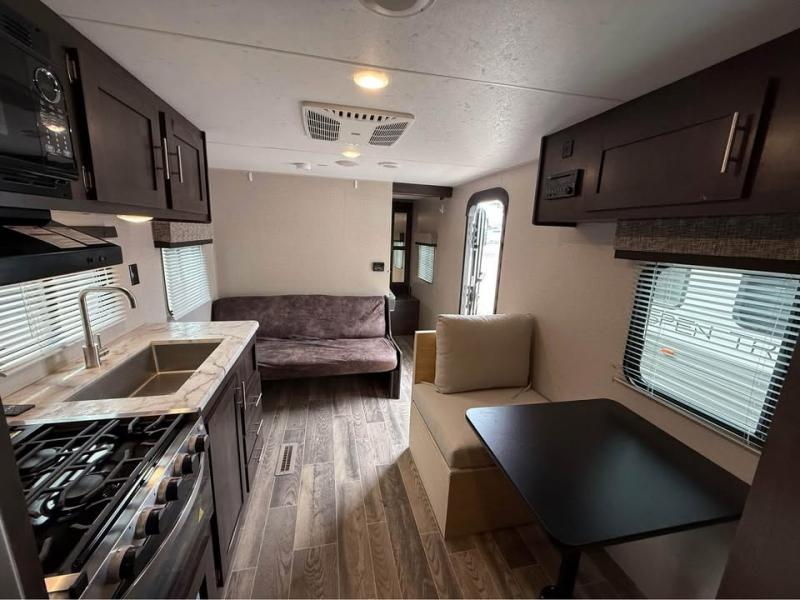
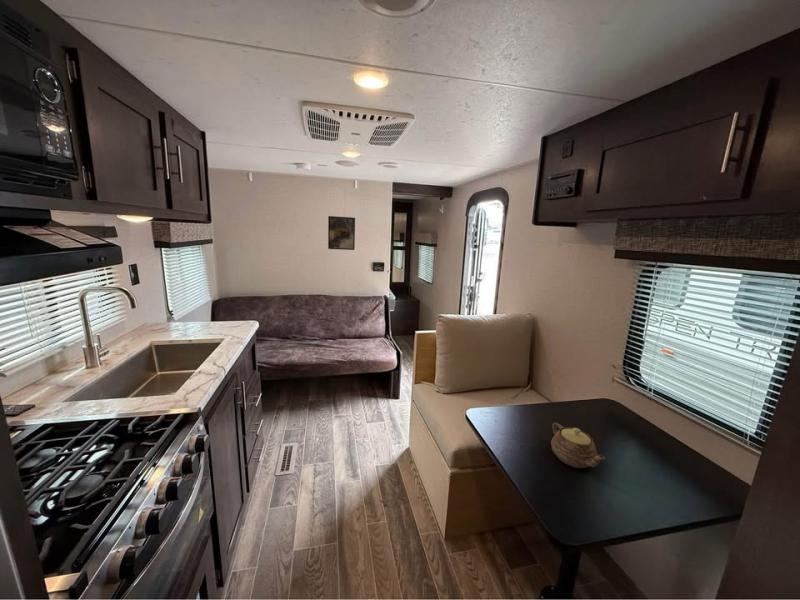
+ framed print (341, 233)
+ teapot (576, 445)
